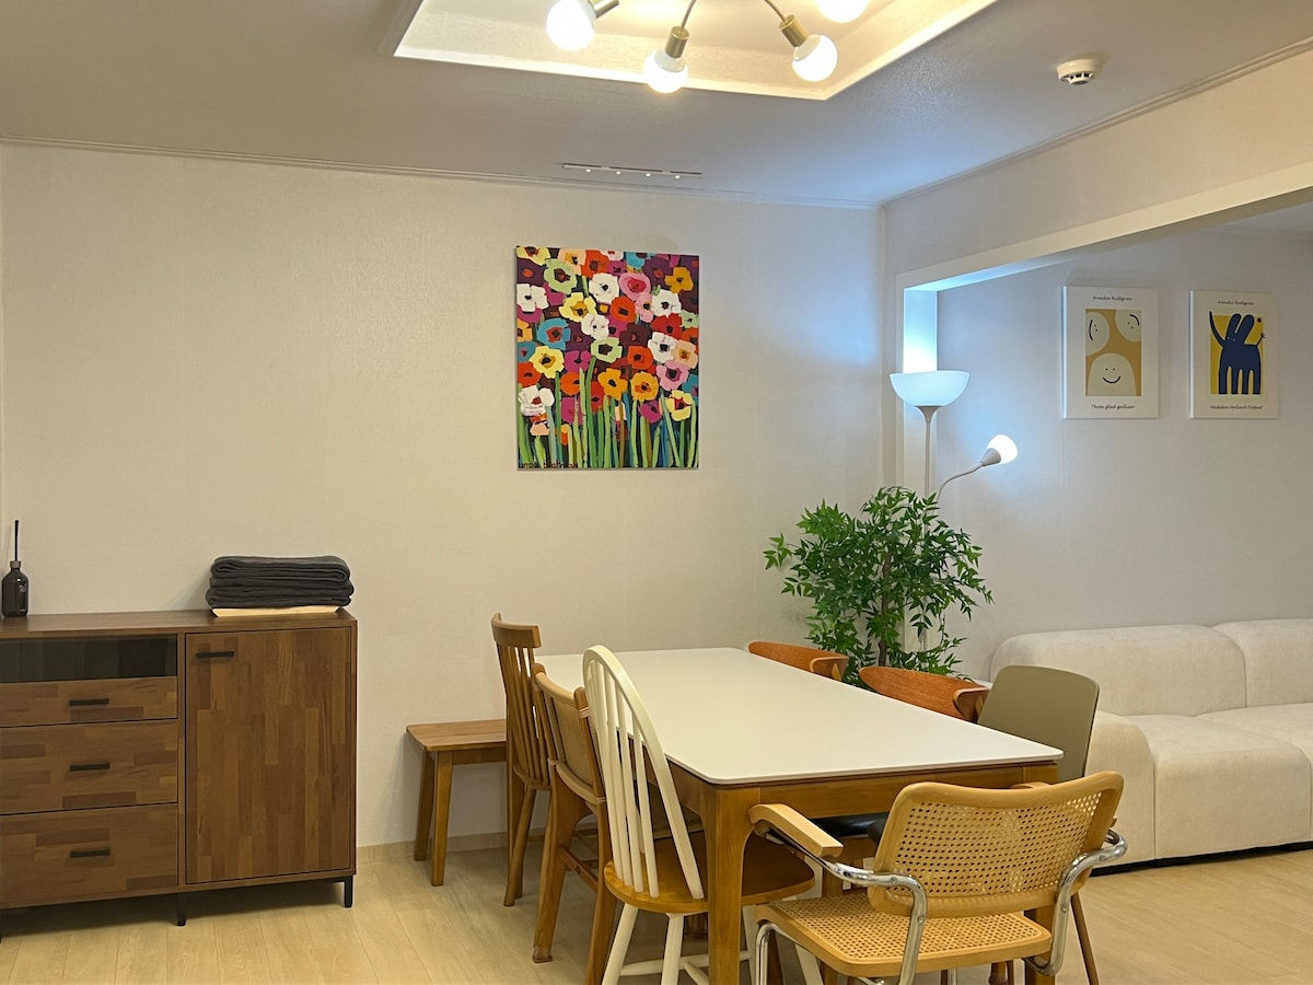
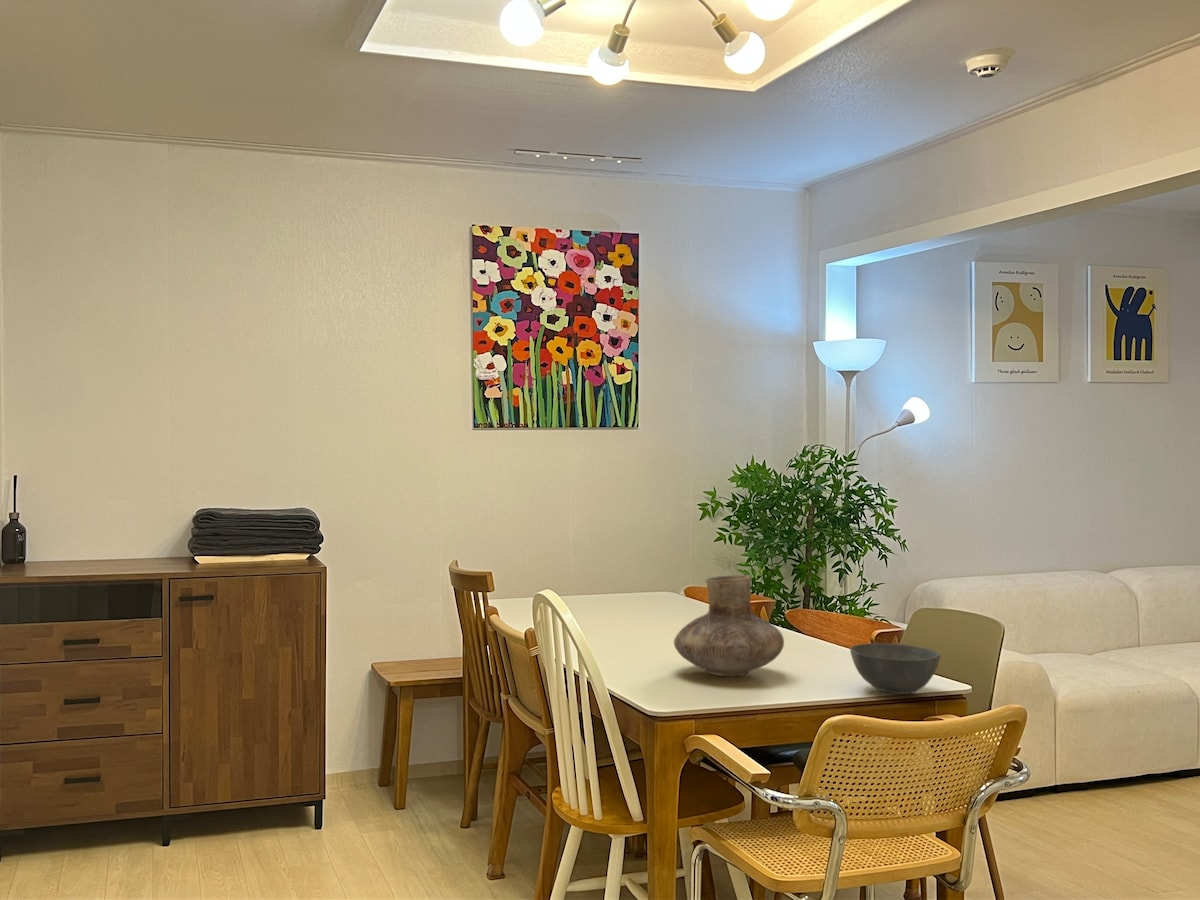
+ vase (728, 624)
+ bowl (894, 670)
